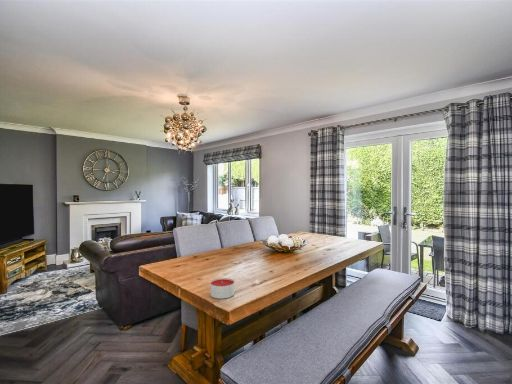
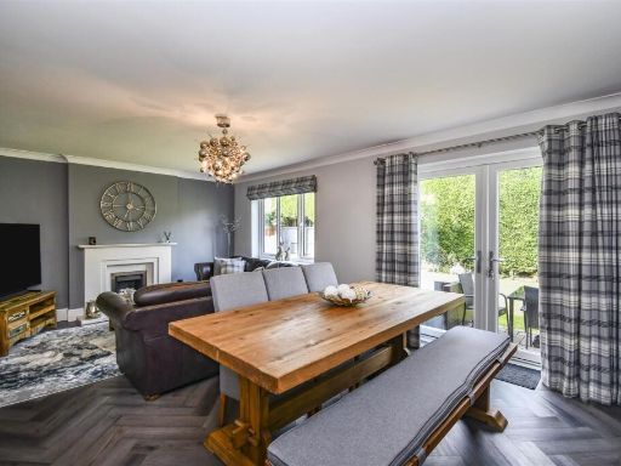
- candle (222, 287)
